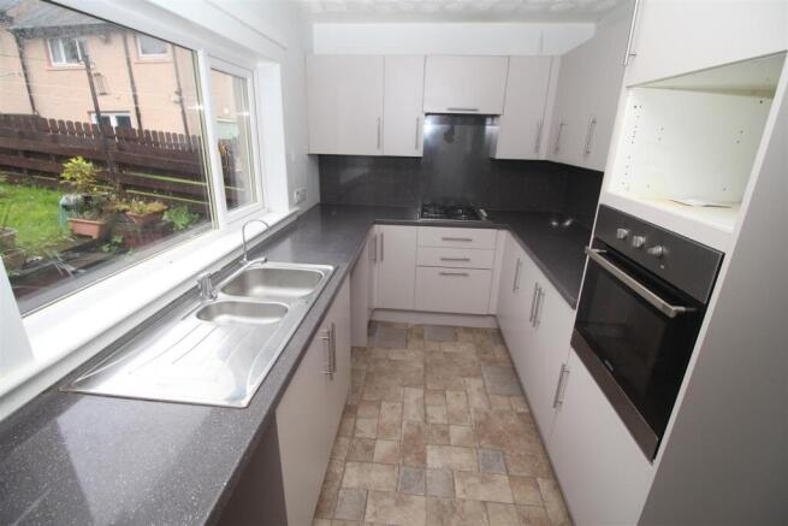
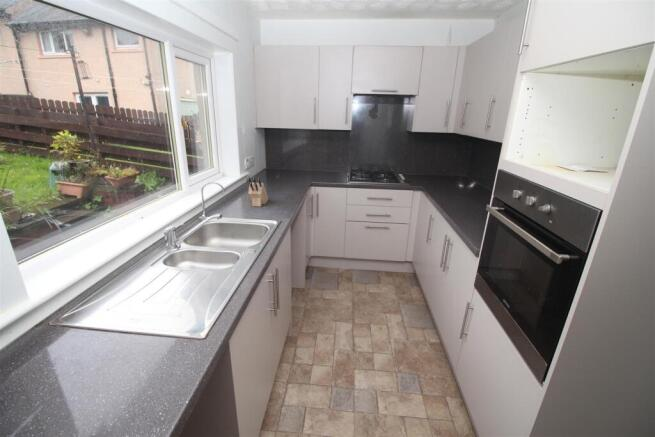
+ knife block (257, 189)
